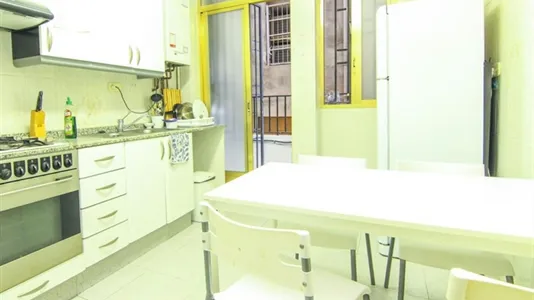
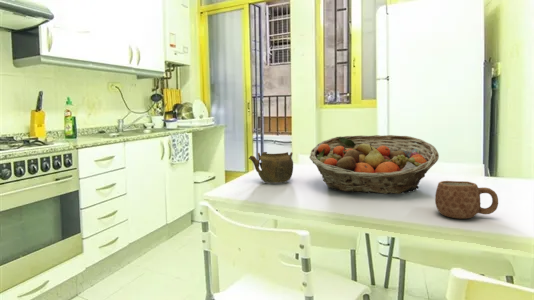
+ mug (465, 199)
+ teapot (271, 166)
+ fruit basket (370, 161)
